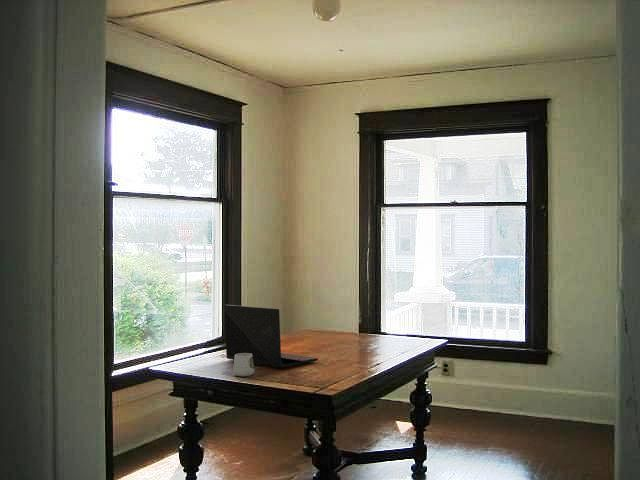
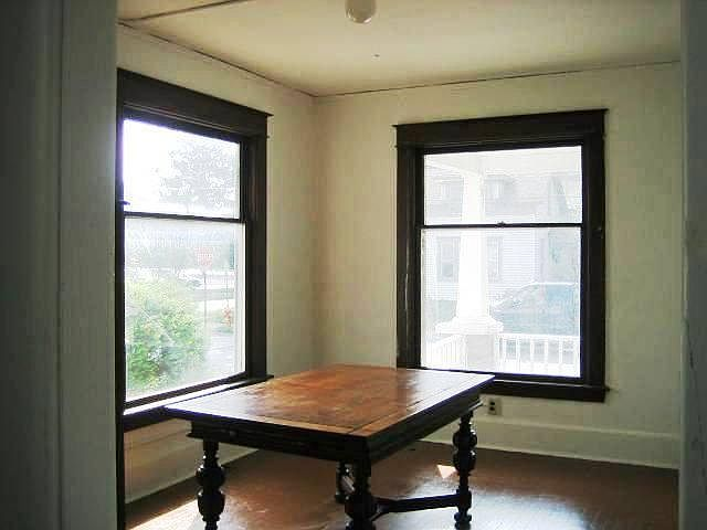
- mug (245, 364)
- laptop (271, 333)
